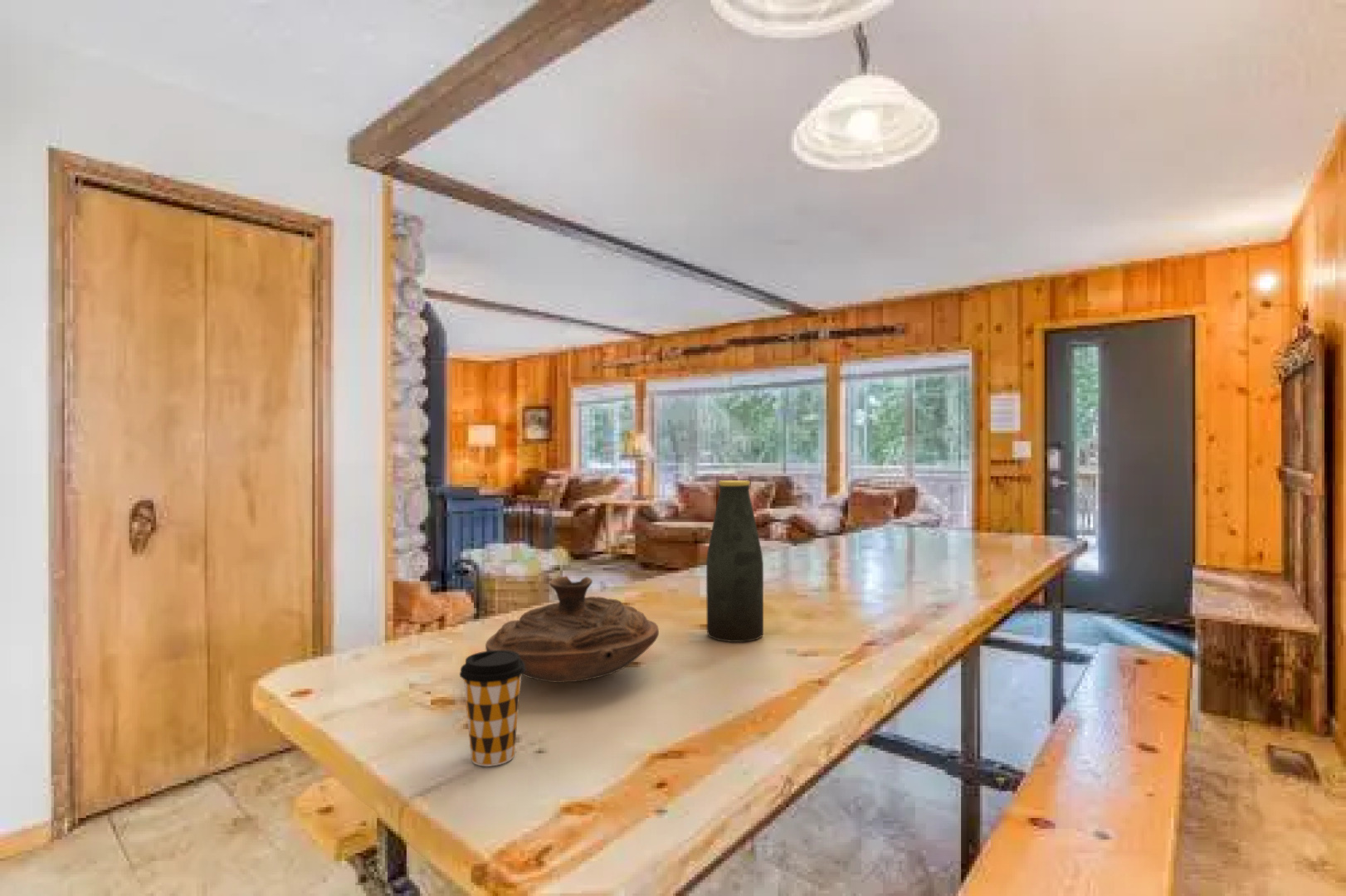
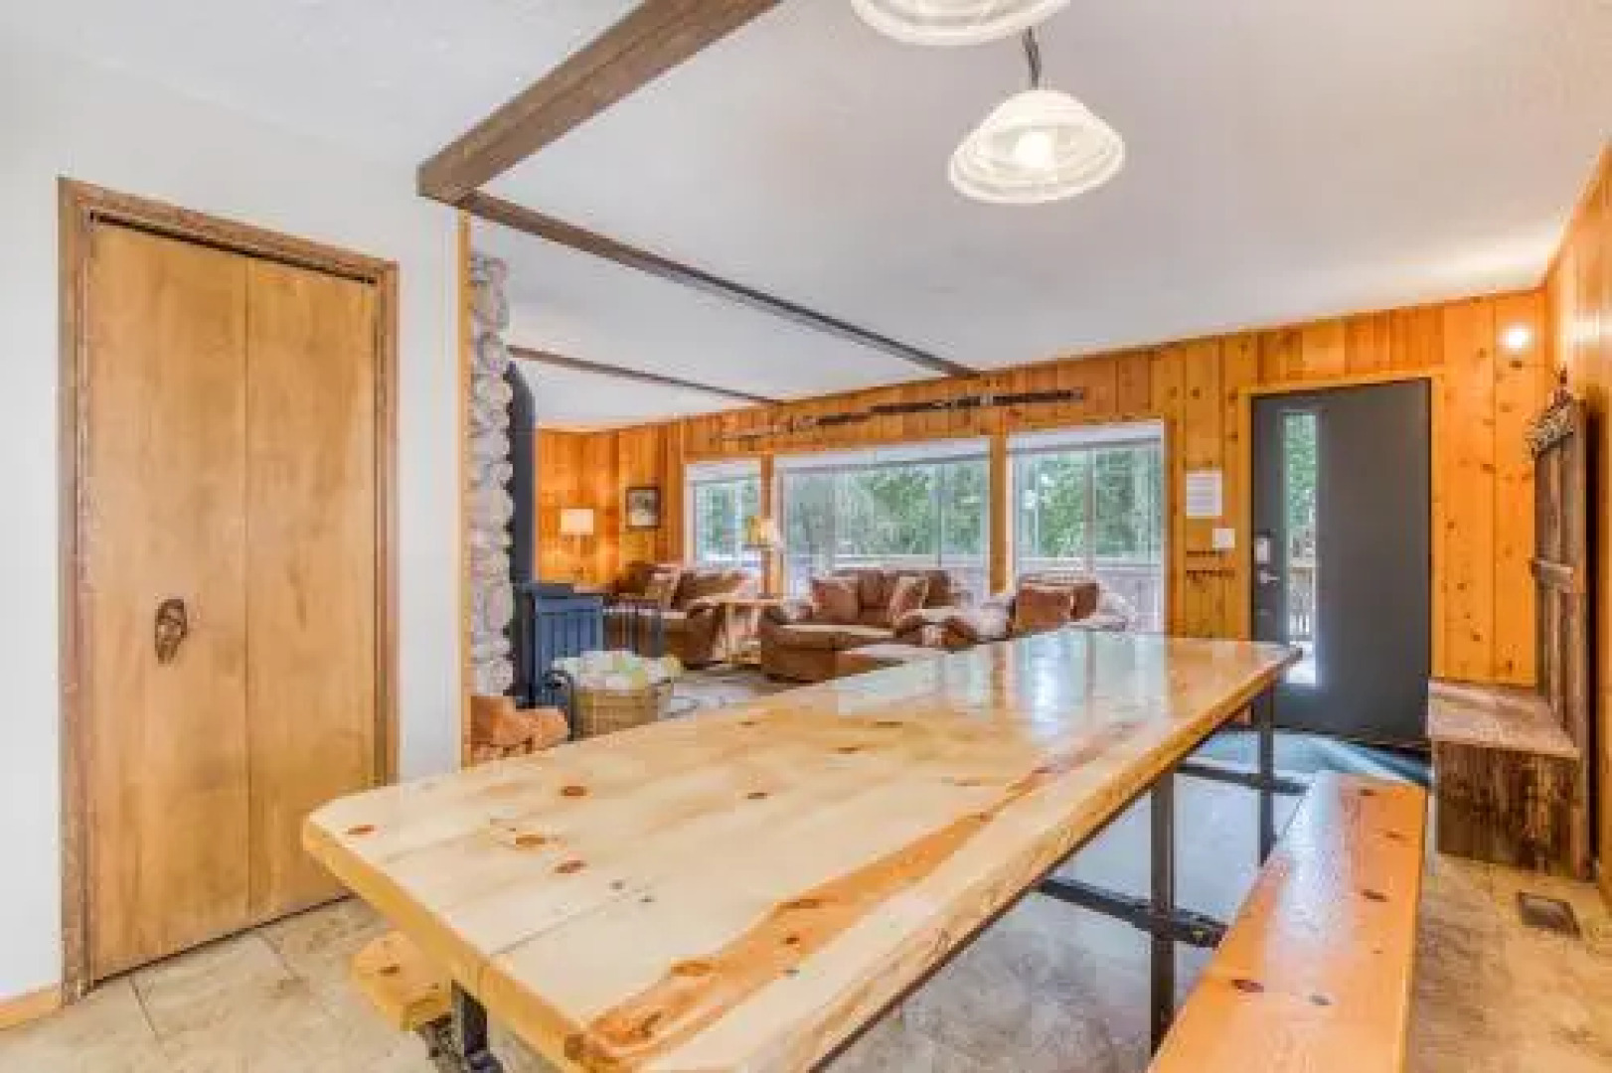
- bottle (734, 558)
- coffee cup (493, 707)
- decorative bowl (573, 626)
